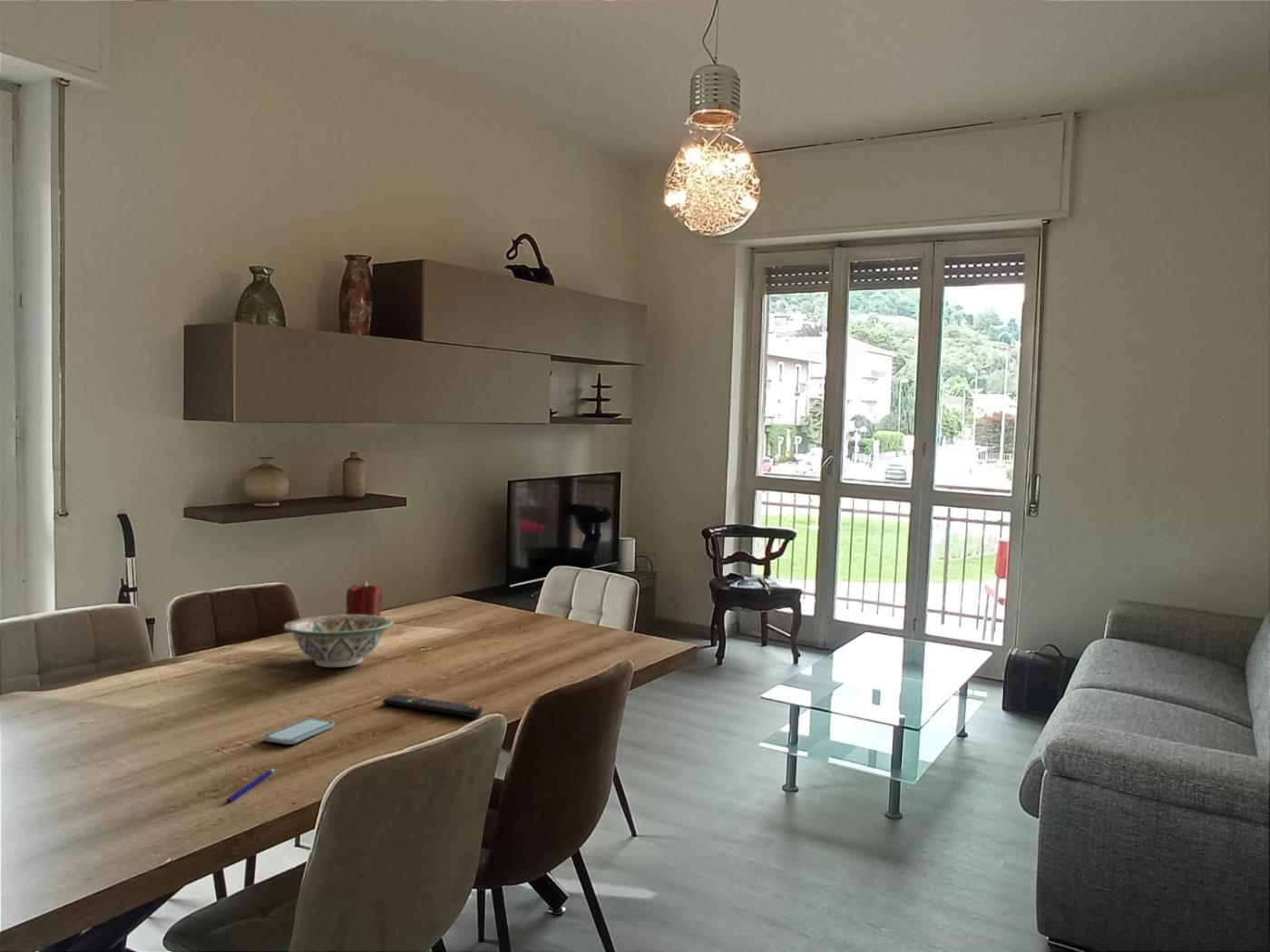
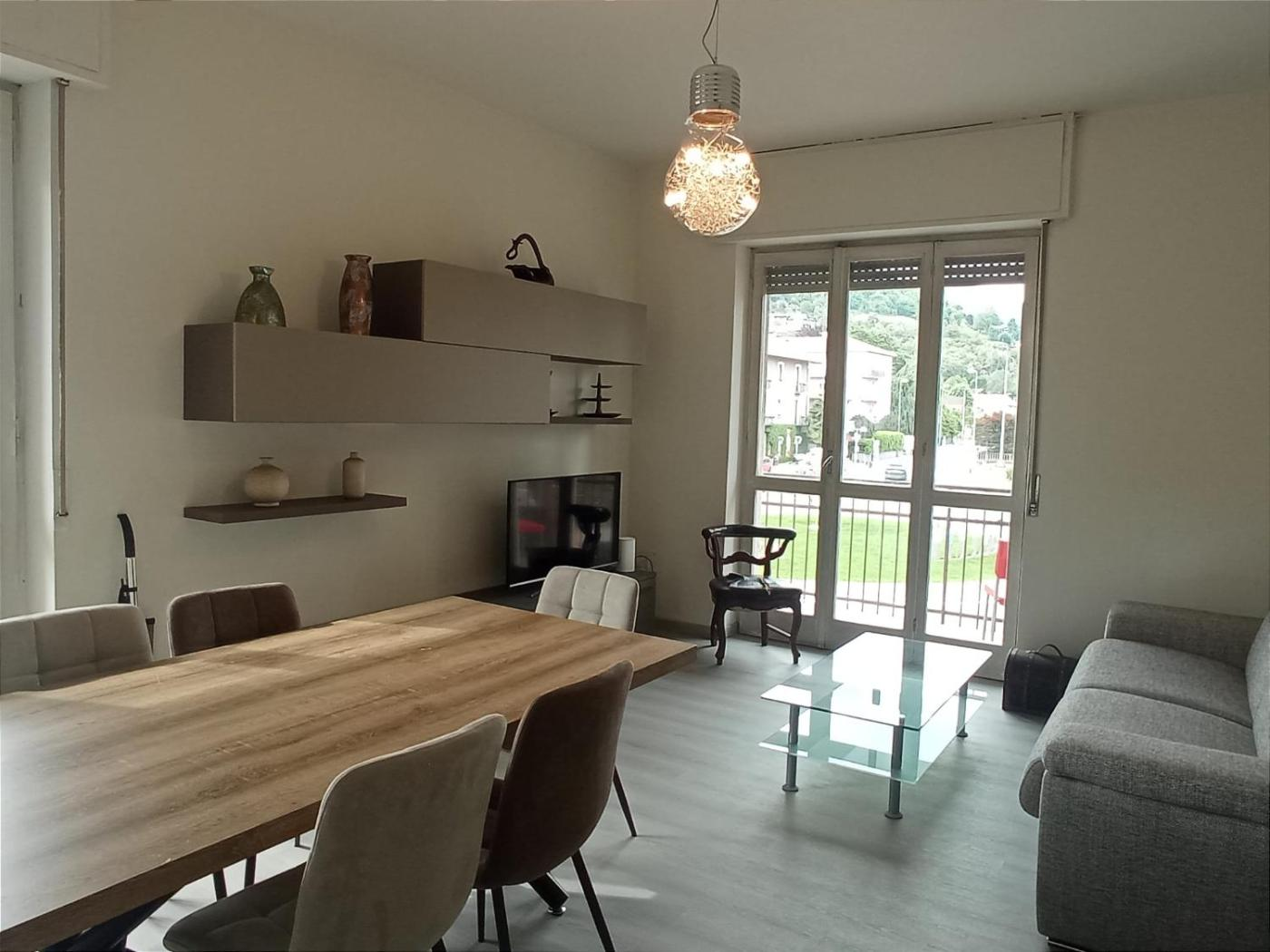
- pen (252, 784)
- decorative bowl (338, 642)
- smartphone (299, 731)
- candle (363, 603)
- remote control (433, 706)
